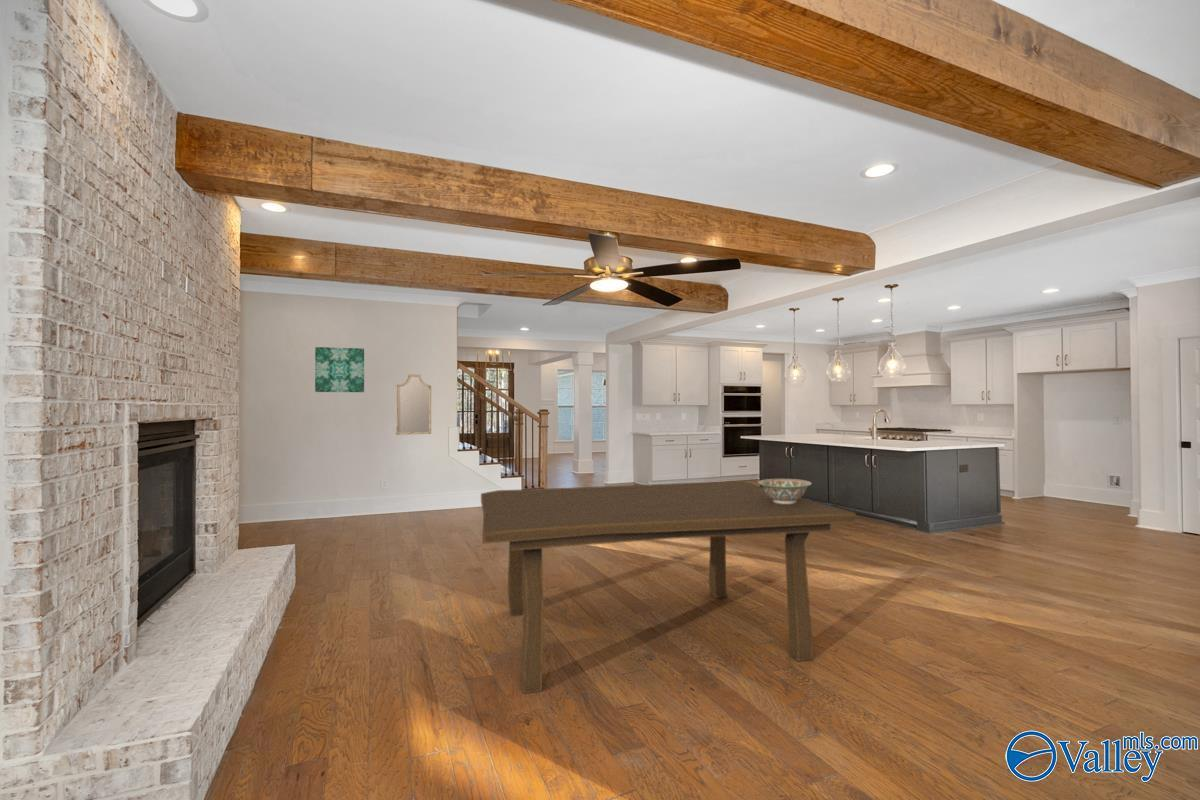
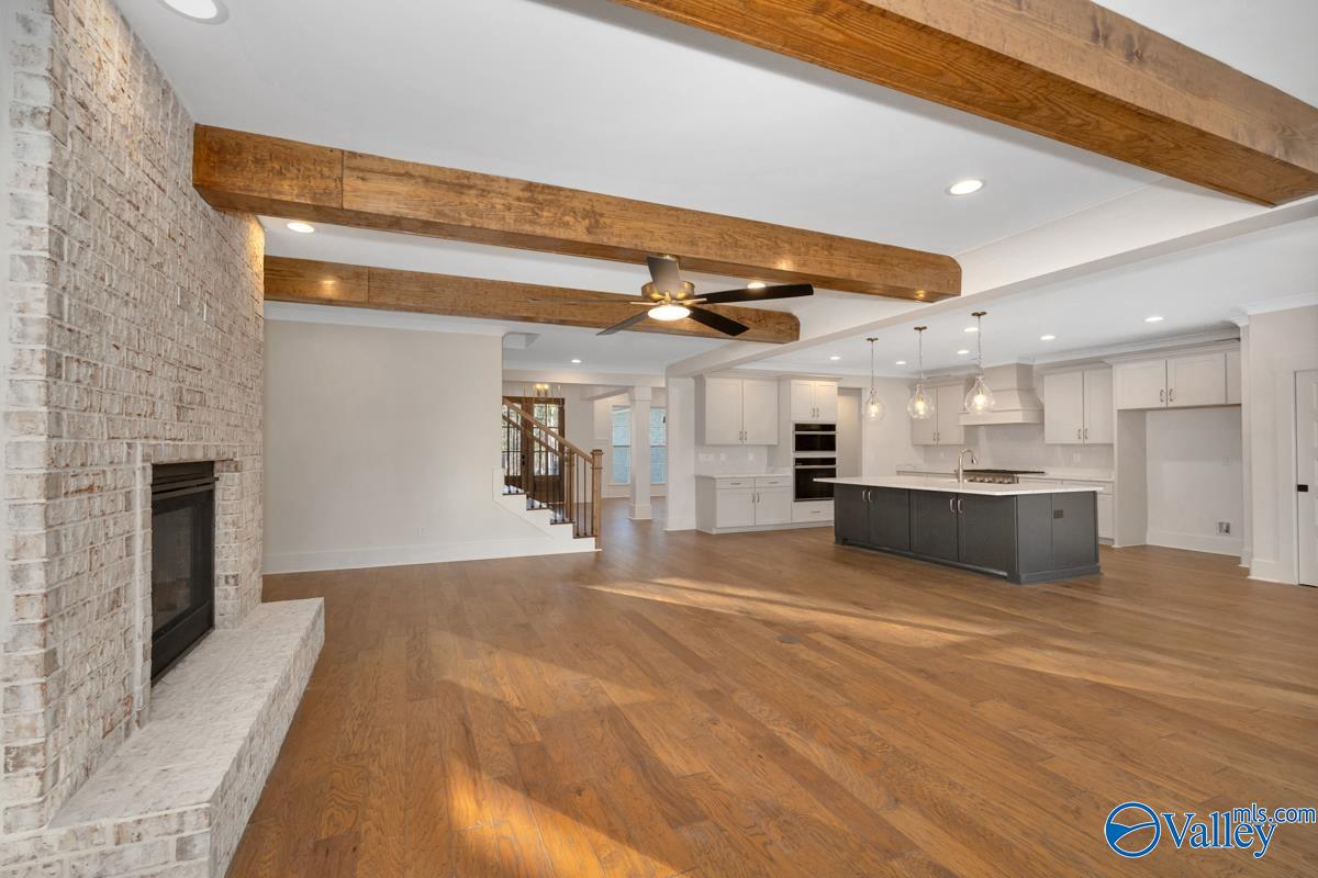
- home mirror (413, 404)
- wall art (340, 370)
- decorative bowl (784, 491)
- dining table (644, 540)
